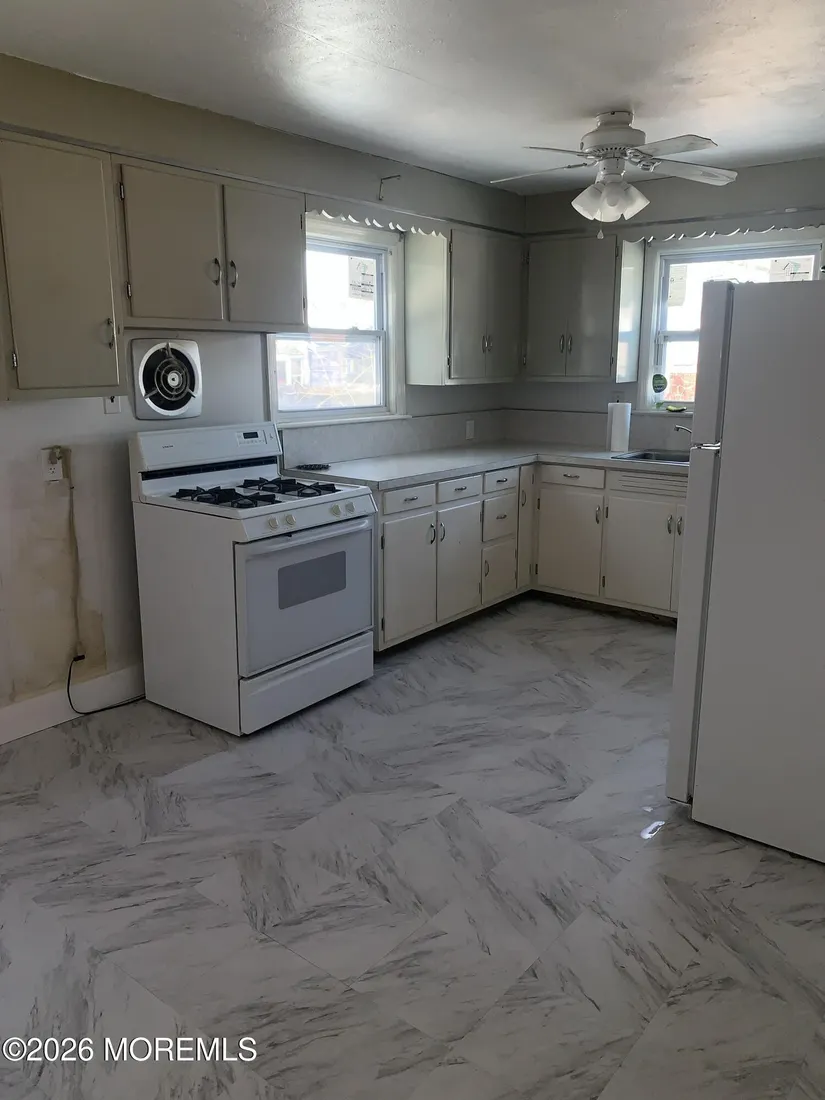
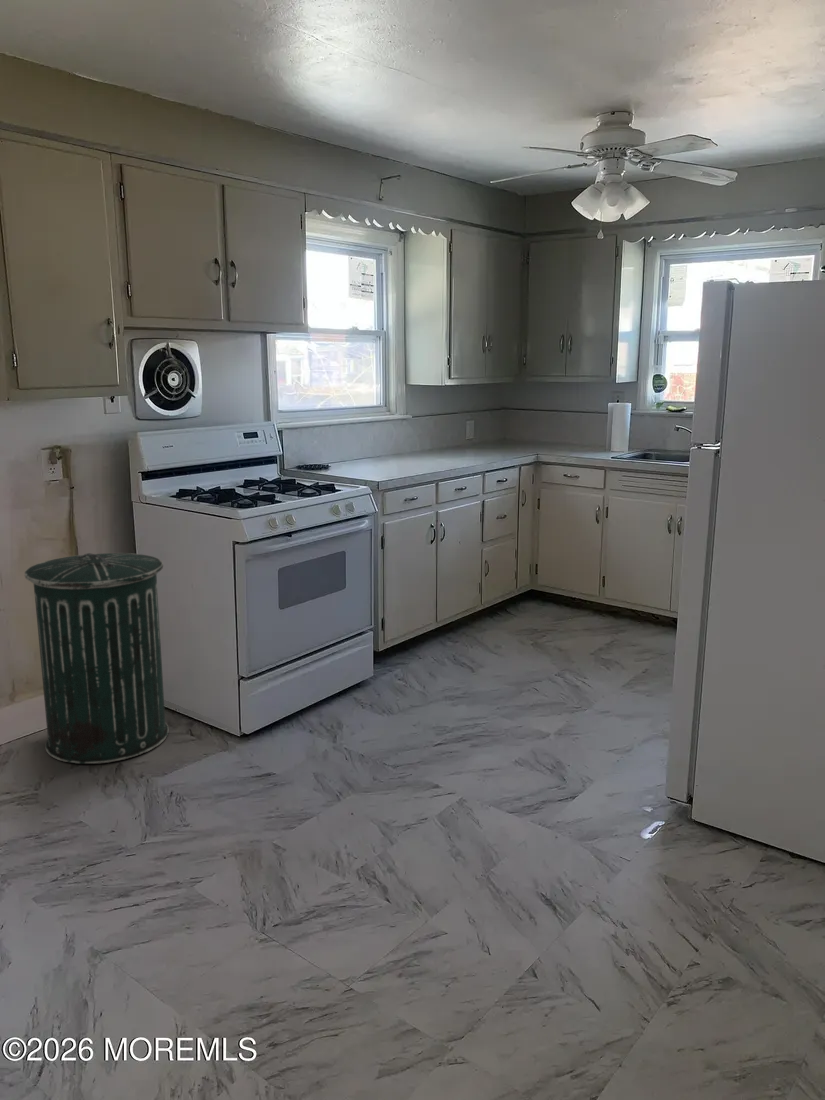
+ trash can (101, 648)
